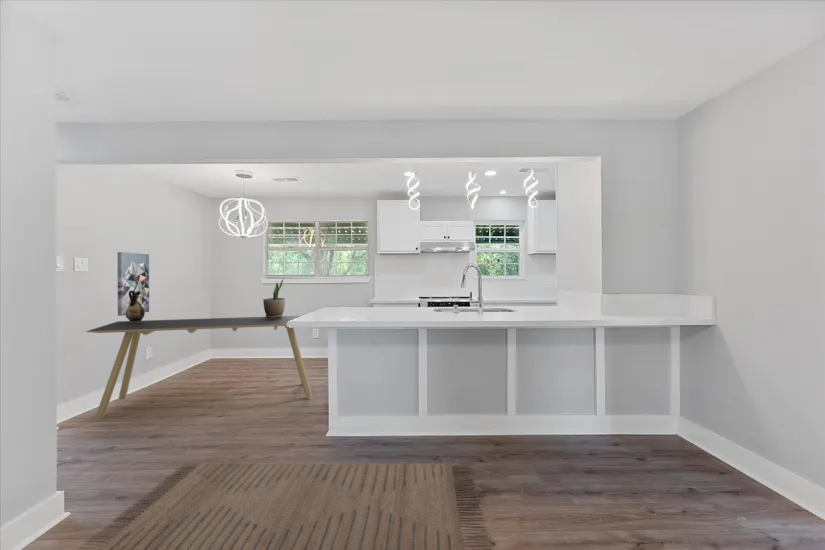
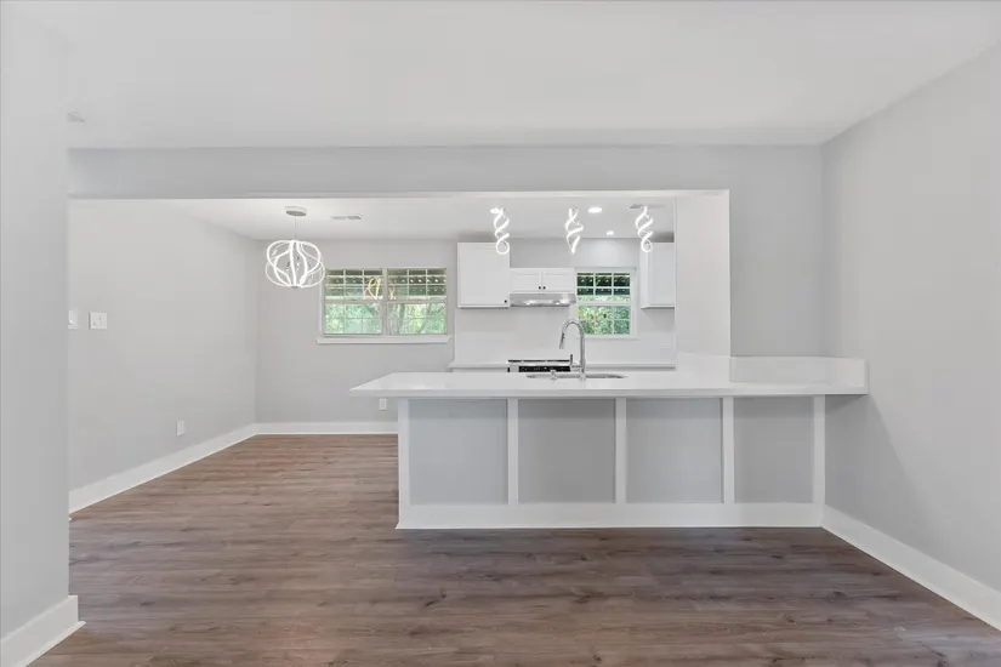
- ceramic jug (134, 305)
- potted plant (274, 297)
- dining table (215, 328)
- rug (306, 501)
- wall art (134, 283)
